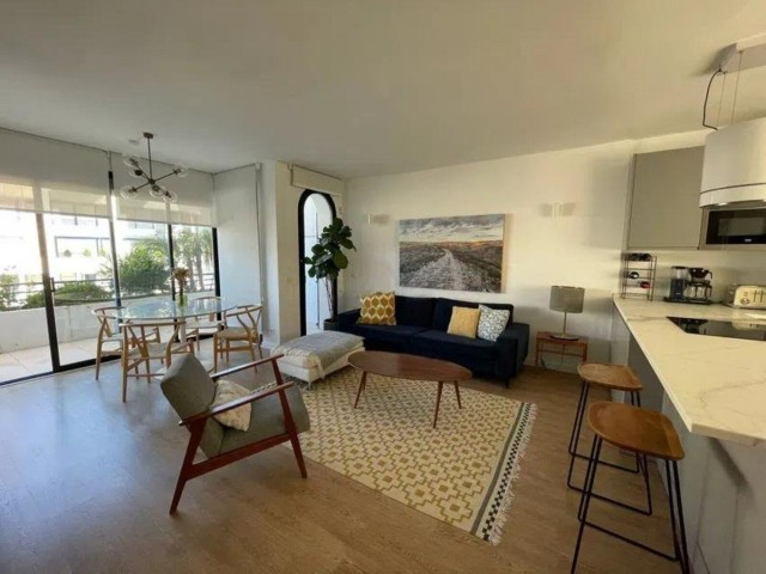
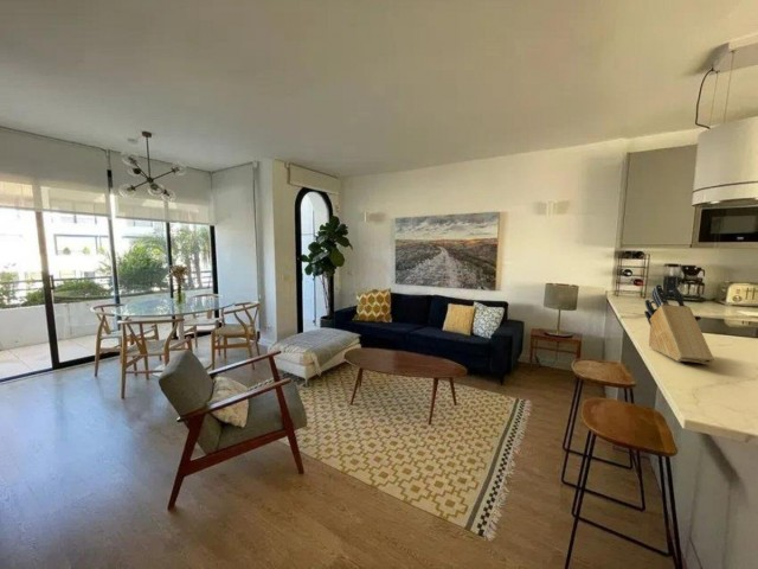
+ knife block (674, 319)
